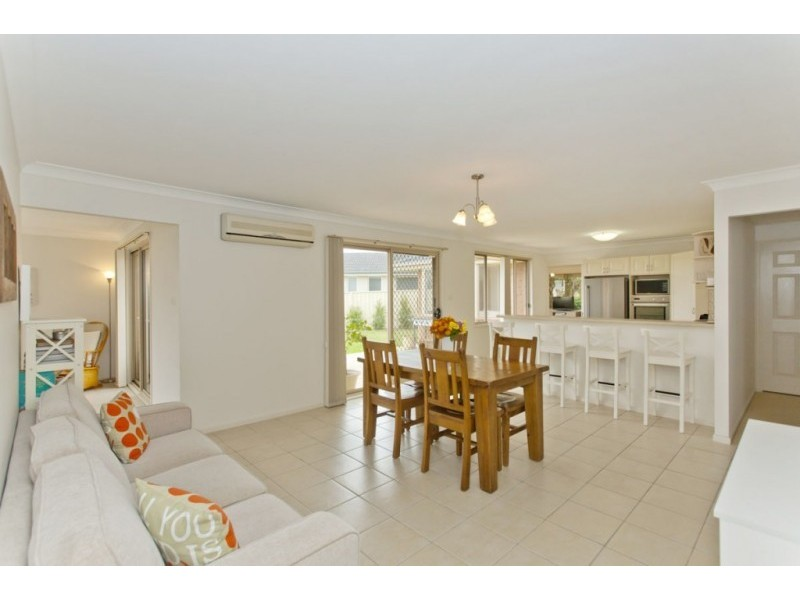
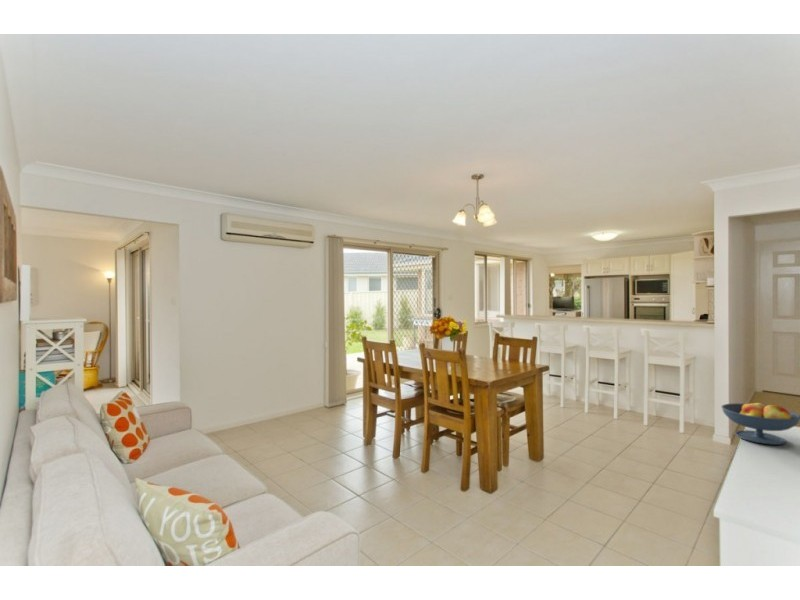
+ fruit bowl (759, 419)
